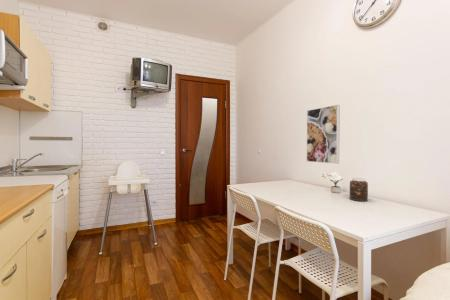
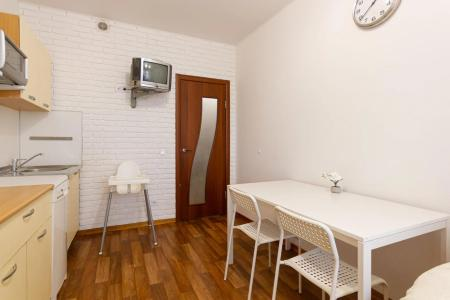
- jar (358, 188)
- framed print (321, 135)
